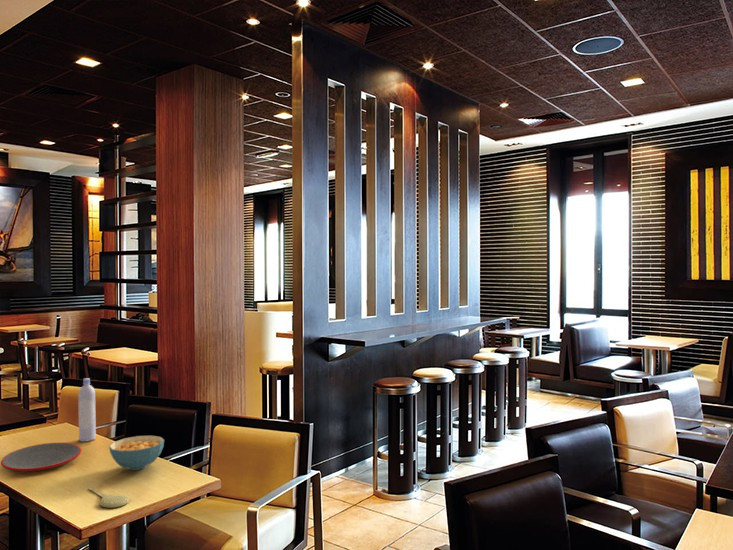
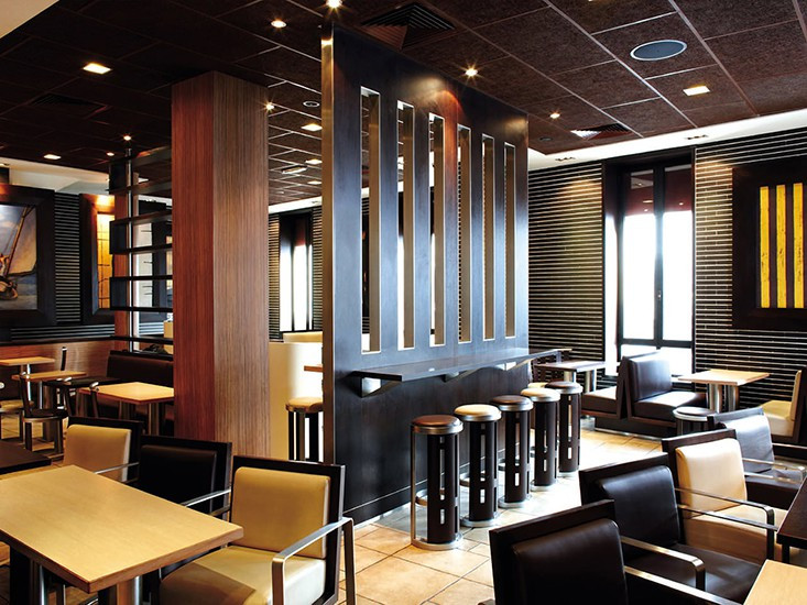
- spoon (104, 495)
- bottle (87, 409)
- cereal bowl (137, 455)
- plate (42, 457)
